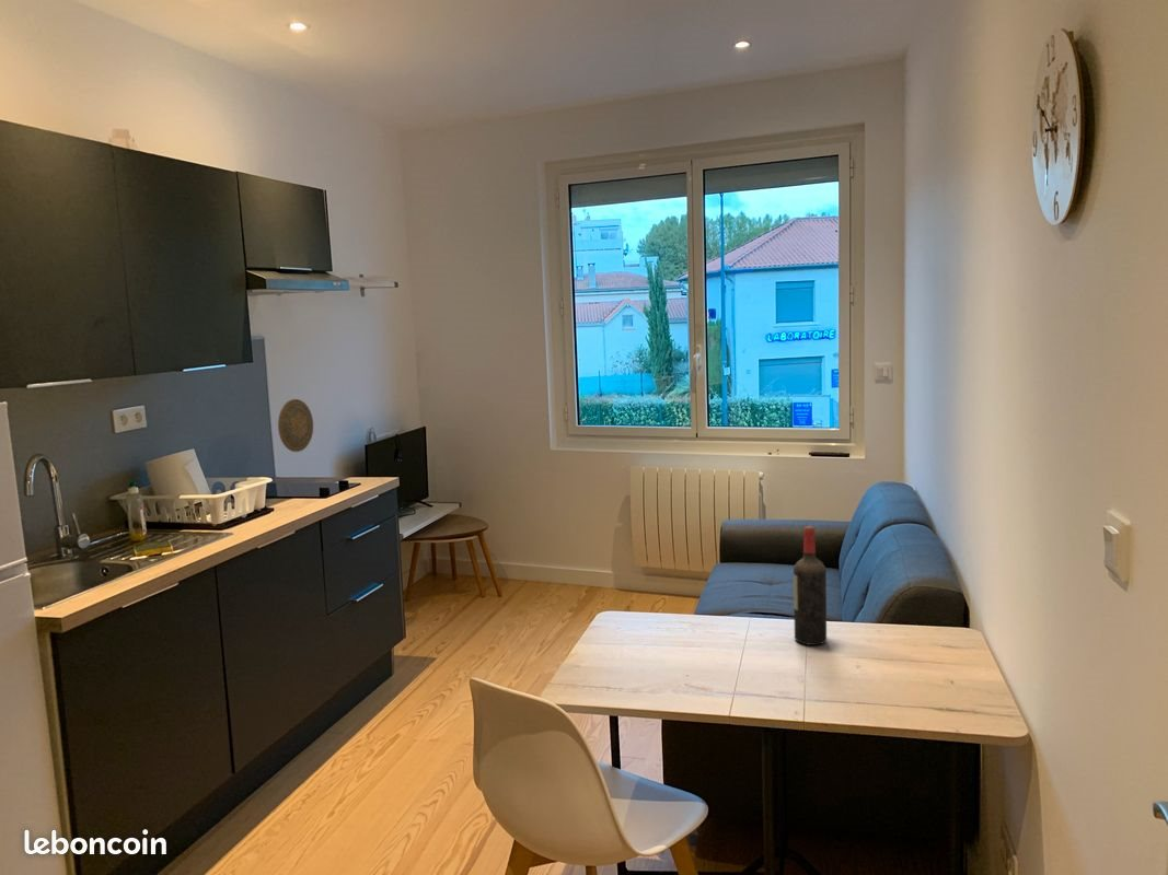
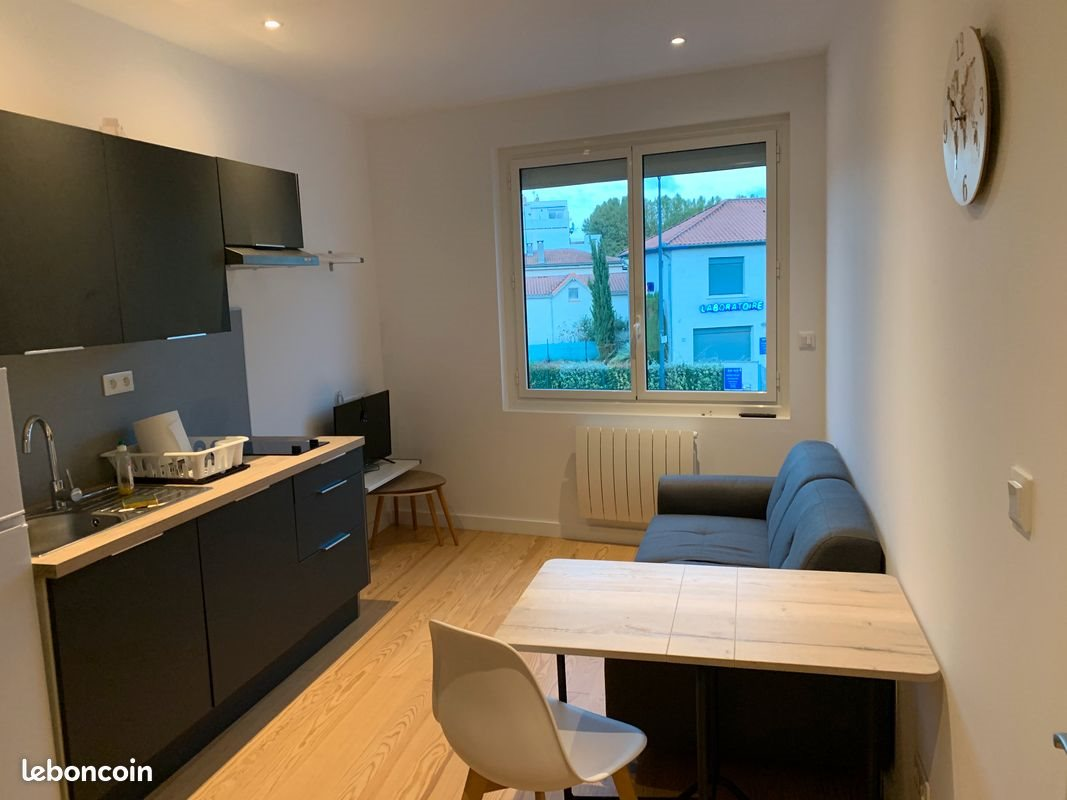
- wine bottle (809, 584)
- decorative plate (298, 425)
